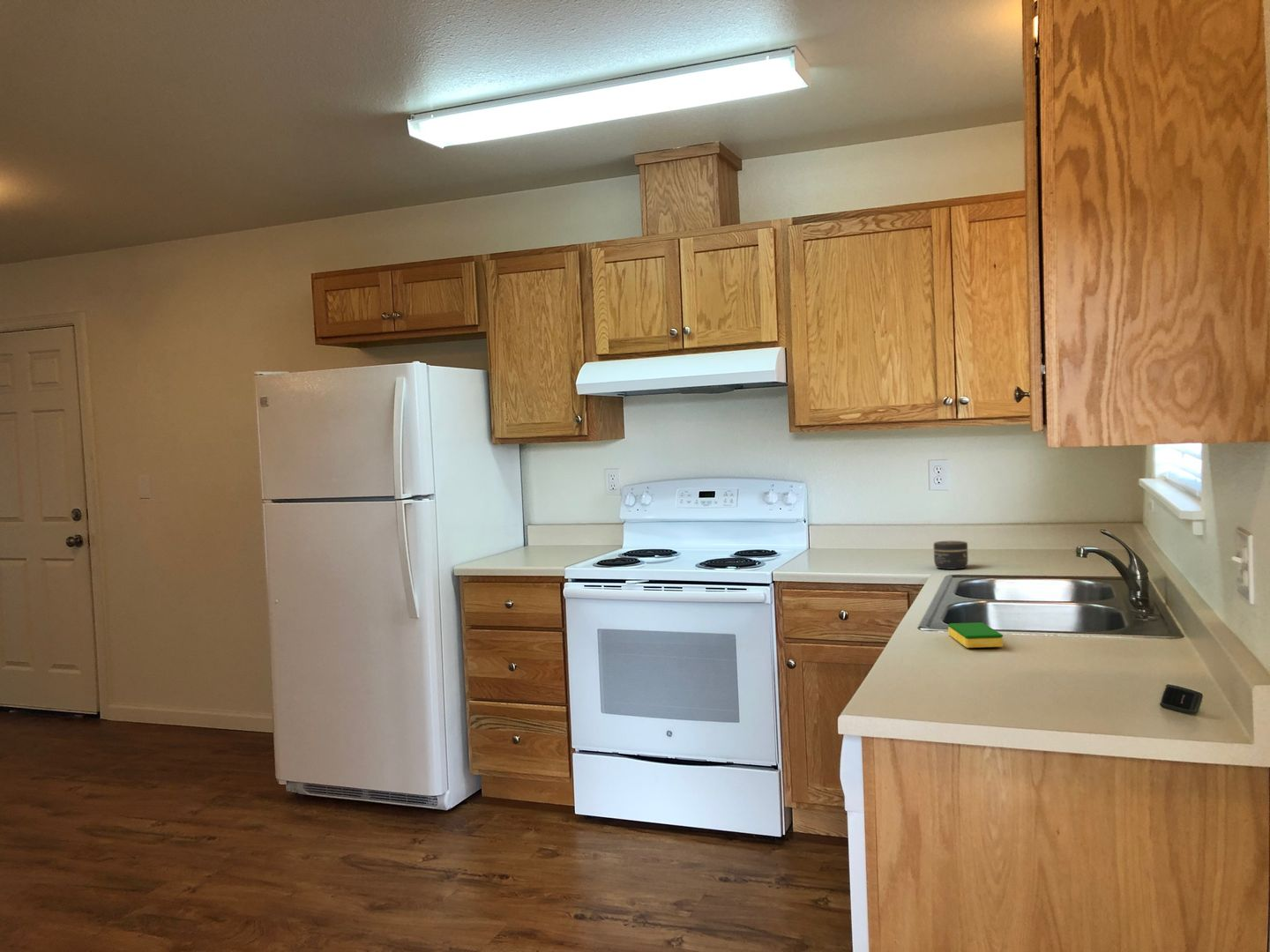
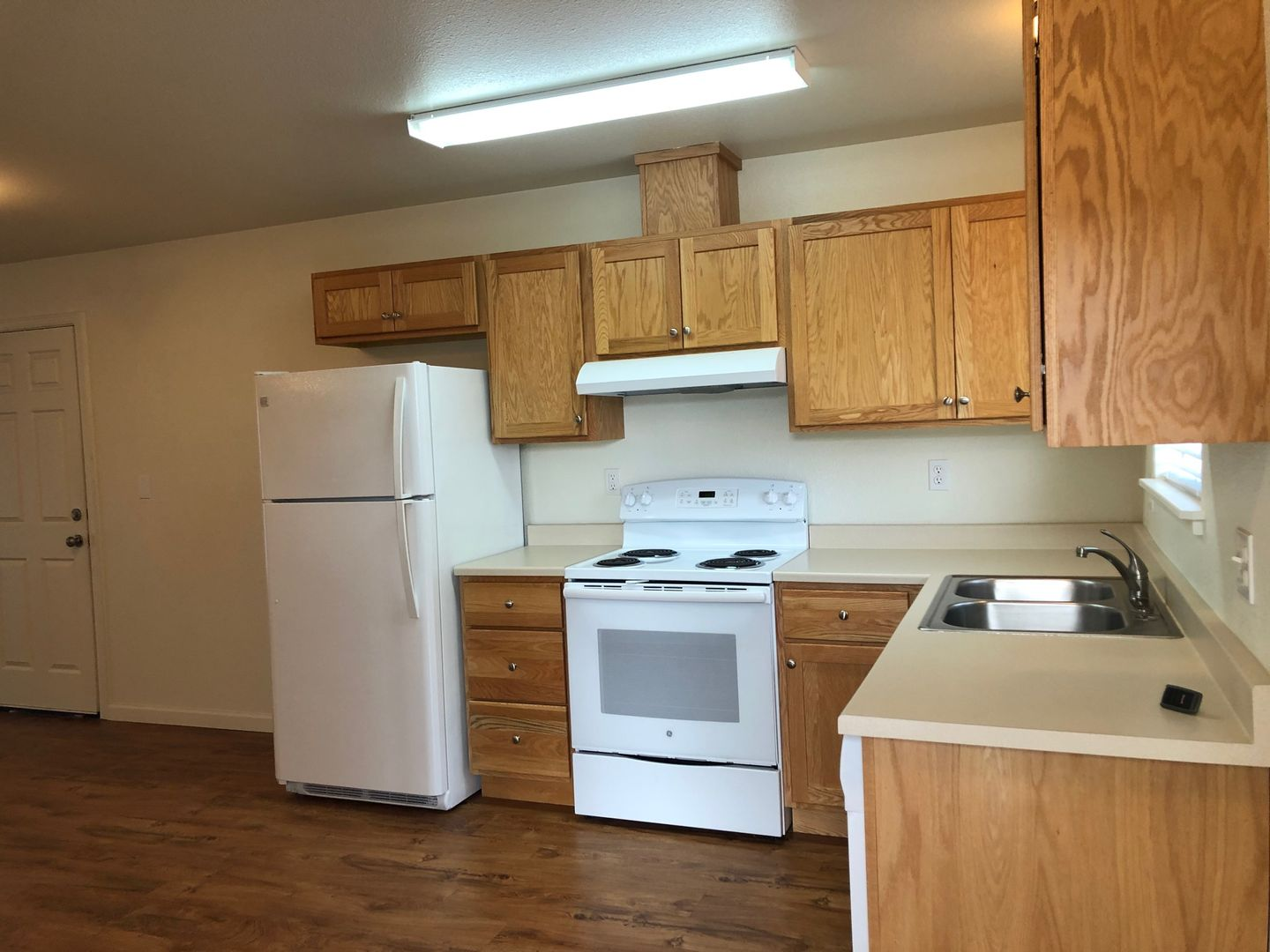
- dish sponge (975, 635)
- jar (951, 554)
